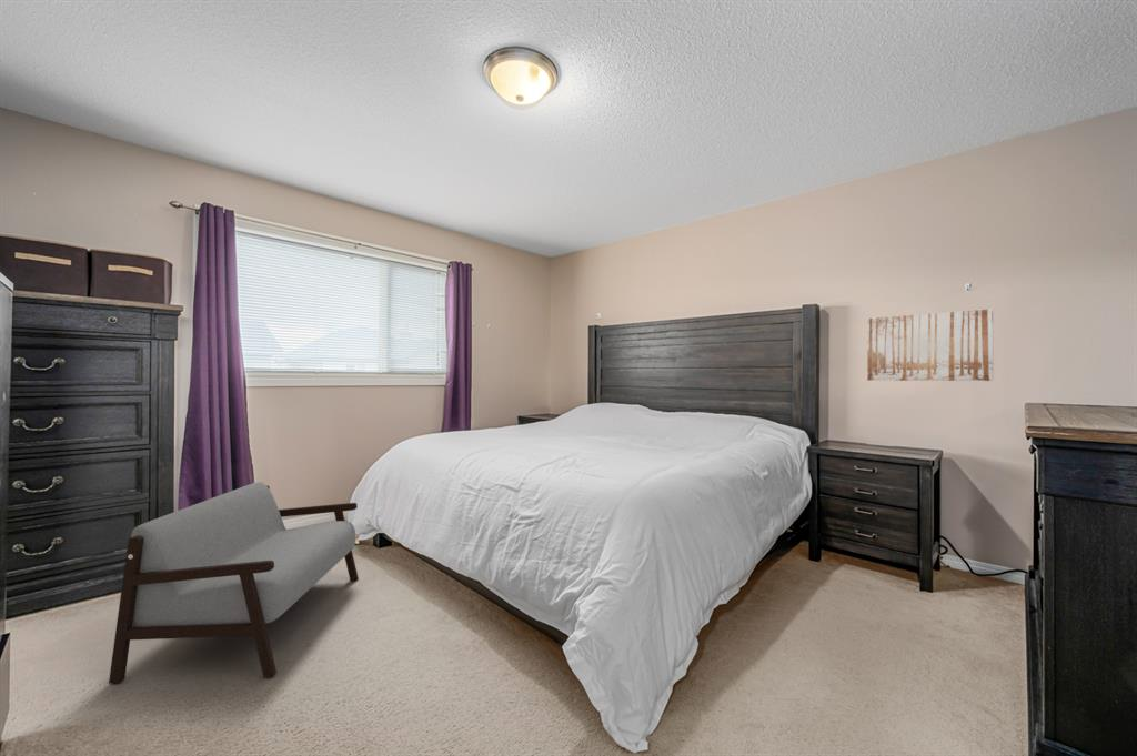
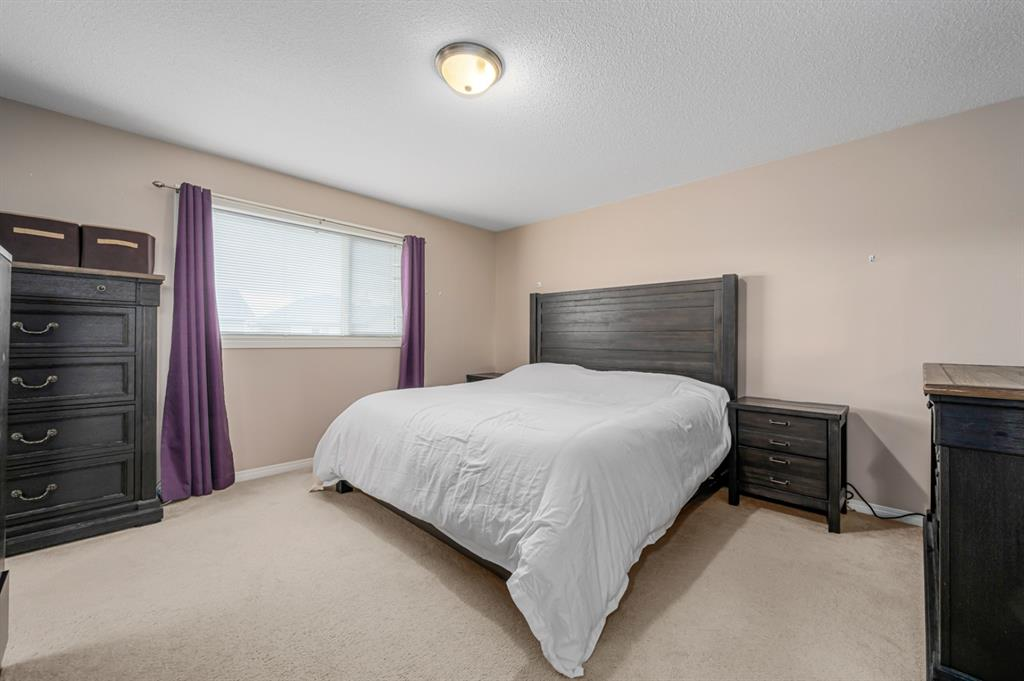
- wall art (925, 347)
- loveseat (260, 560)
